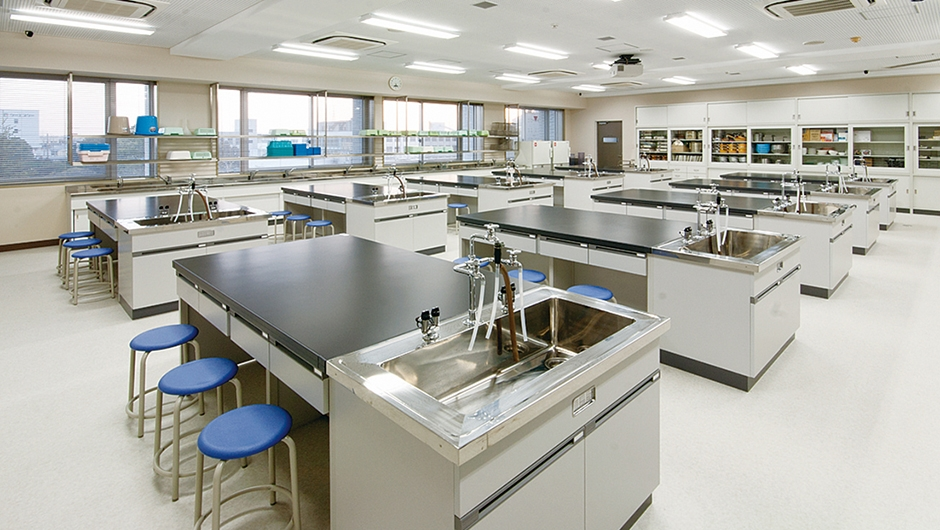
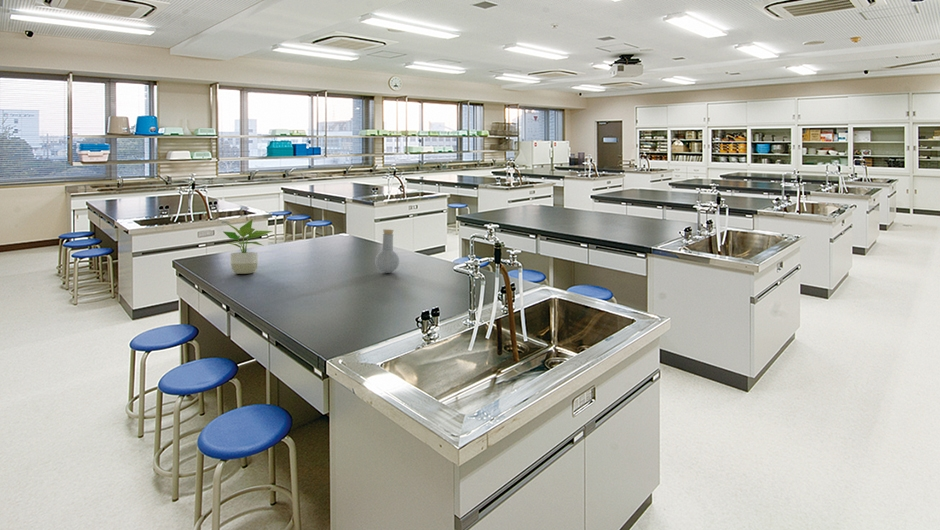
+ flask (387, 251)
+ potted plant (246, 246)
